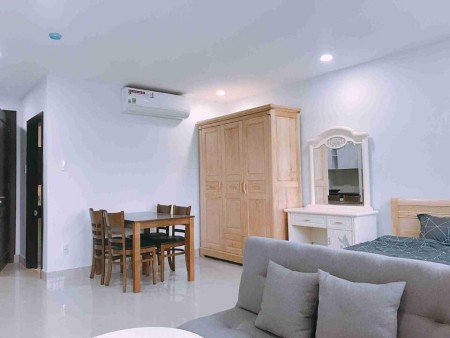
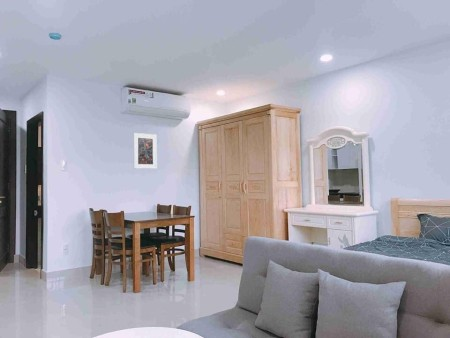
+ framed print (145, 151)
